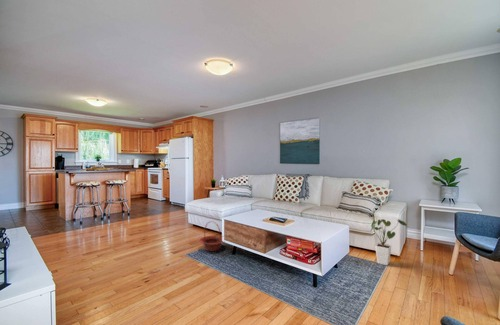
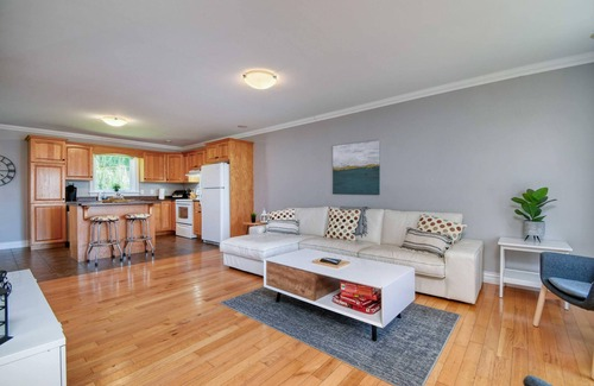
- basket (212, 236)
- house plant (385, 241)
